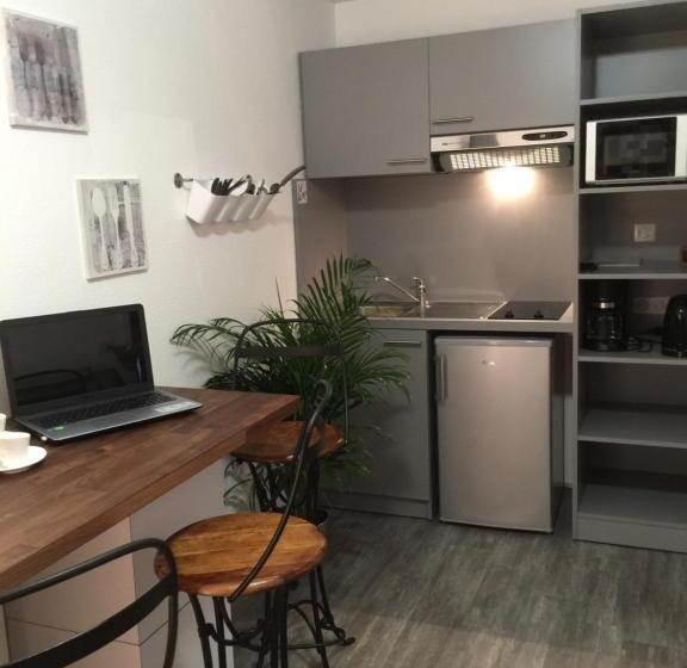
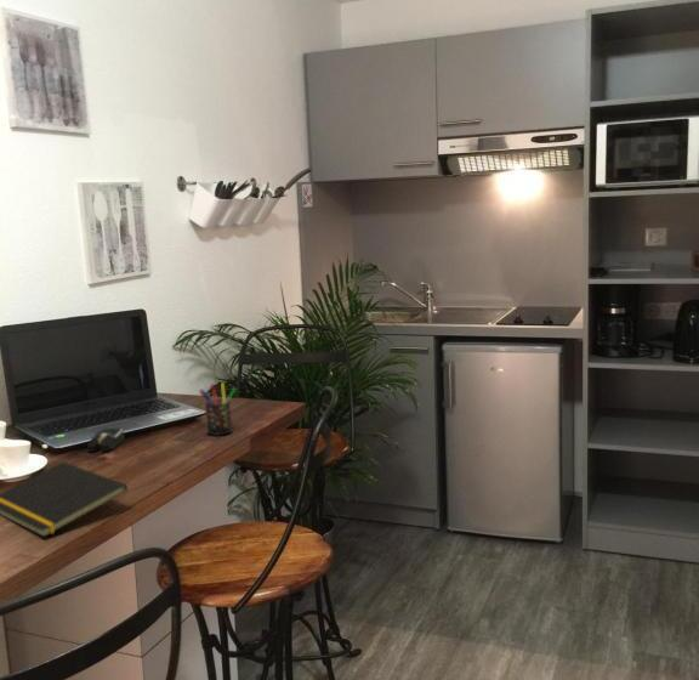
+ computer mouse (106, 437)
+ pen holder (220, 407)
+ notepad (55, 495)
